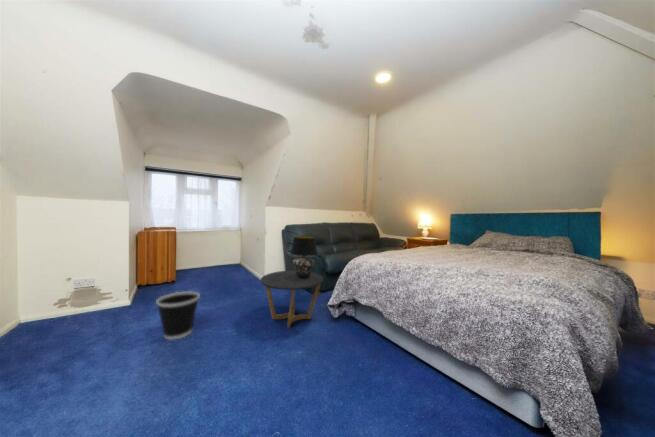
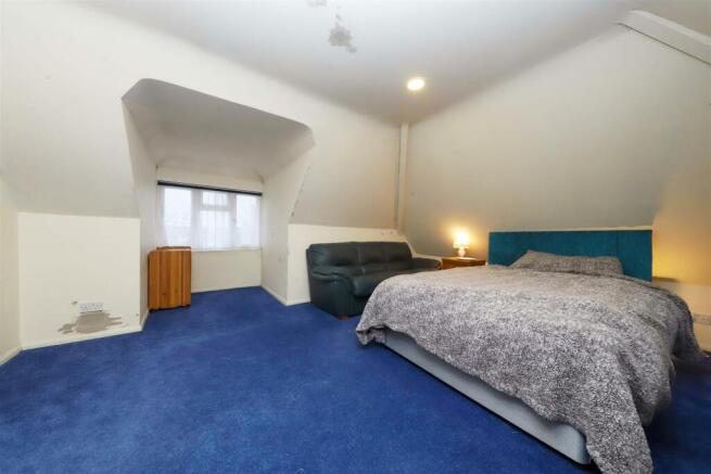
- table lamp (304, 256)
- side table (291, 298)
- wastebasket (178, 315)
